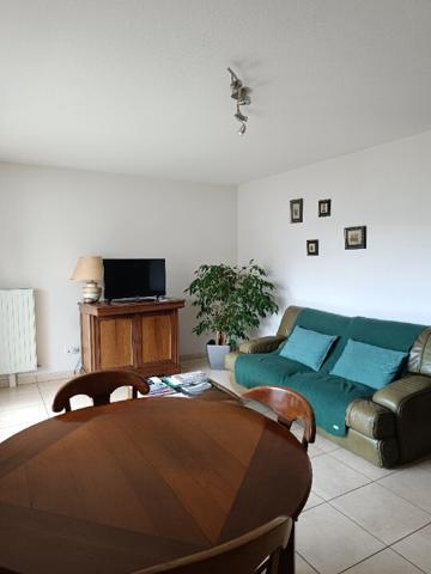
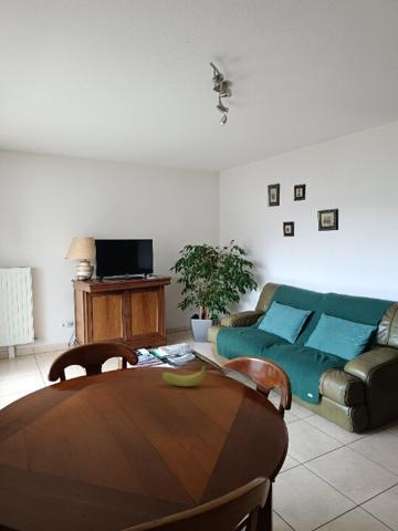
+ fruit (184, 376)
